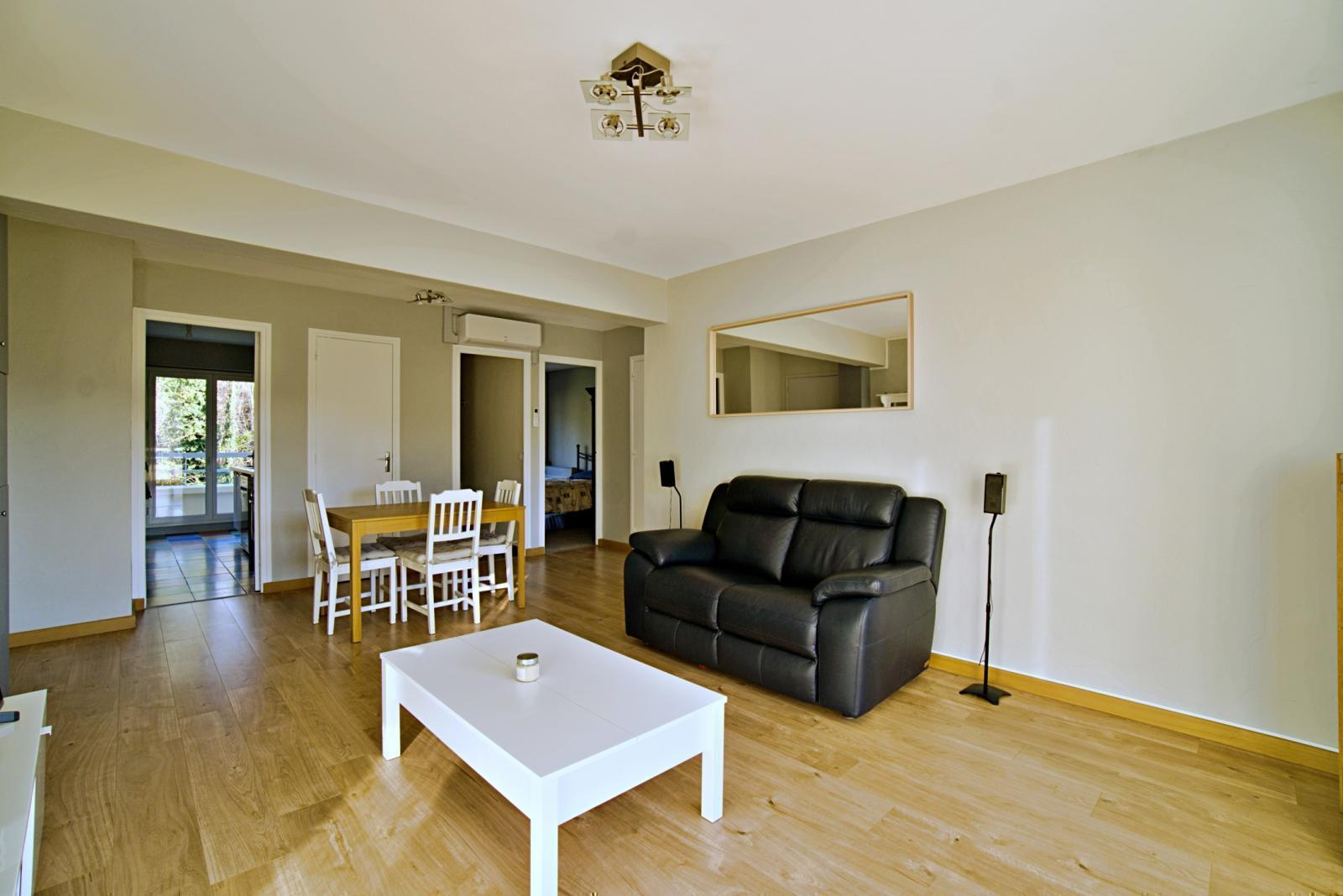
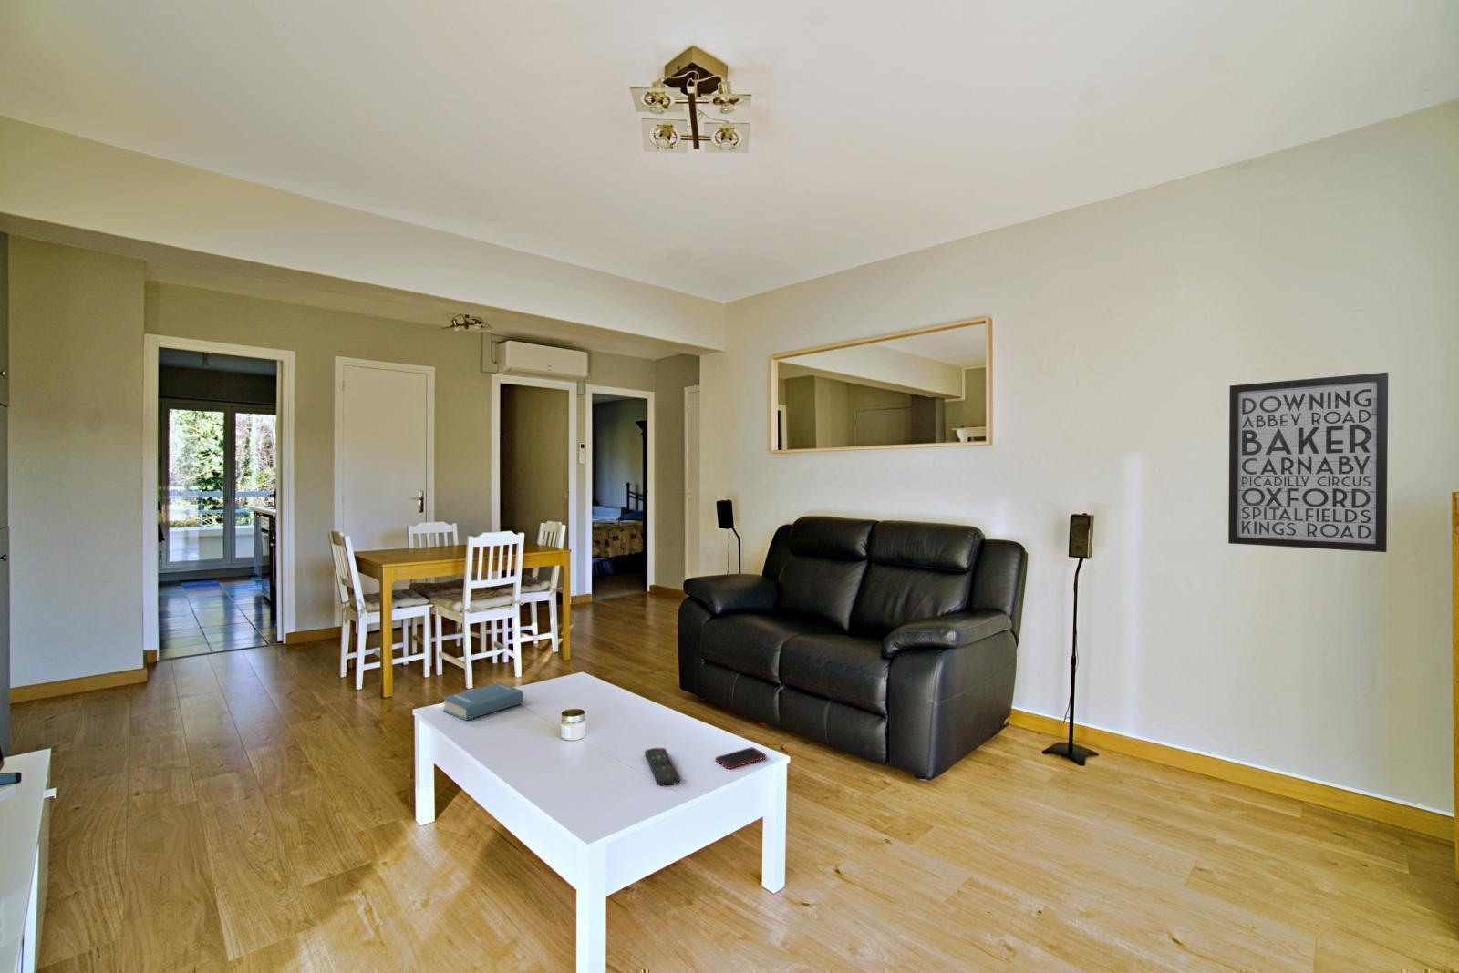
+ remote control (662, 764)
+ book (483, 700)
+ wall art (1303, 463)
+ cell phone (741, 757)
